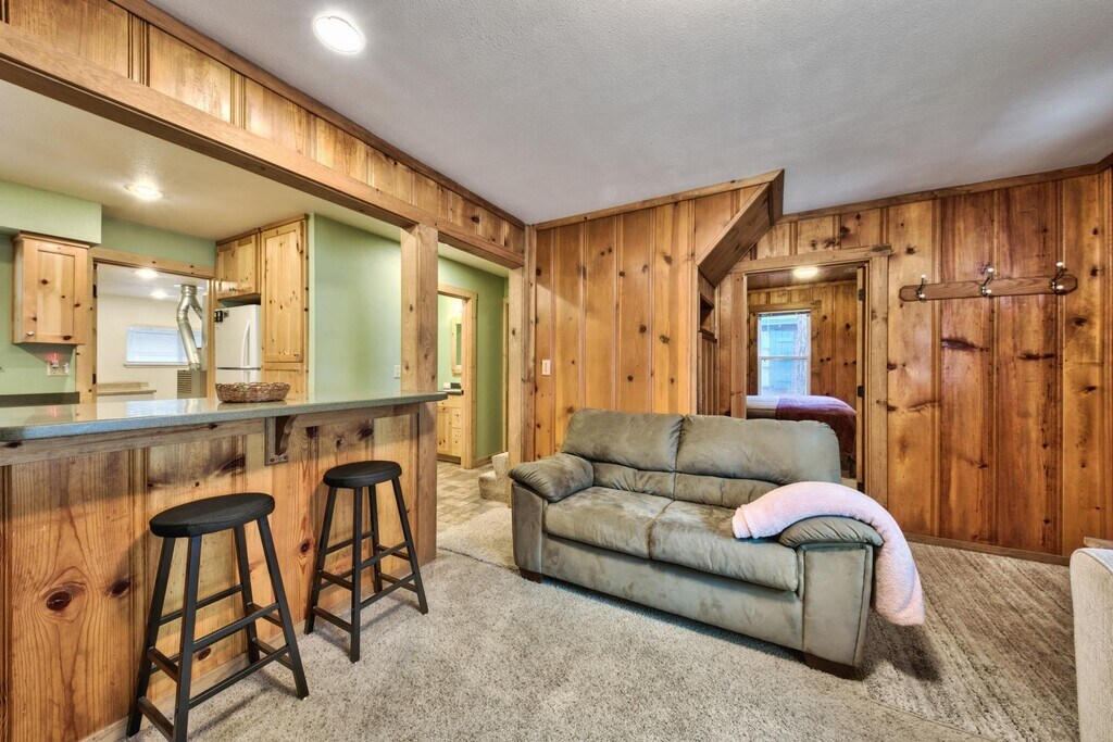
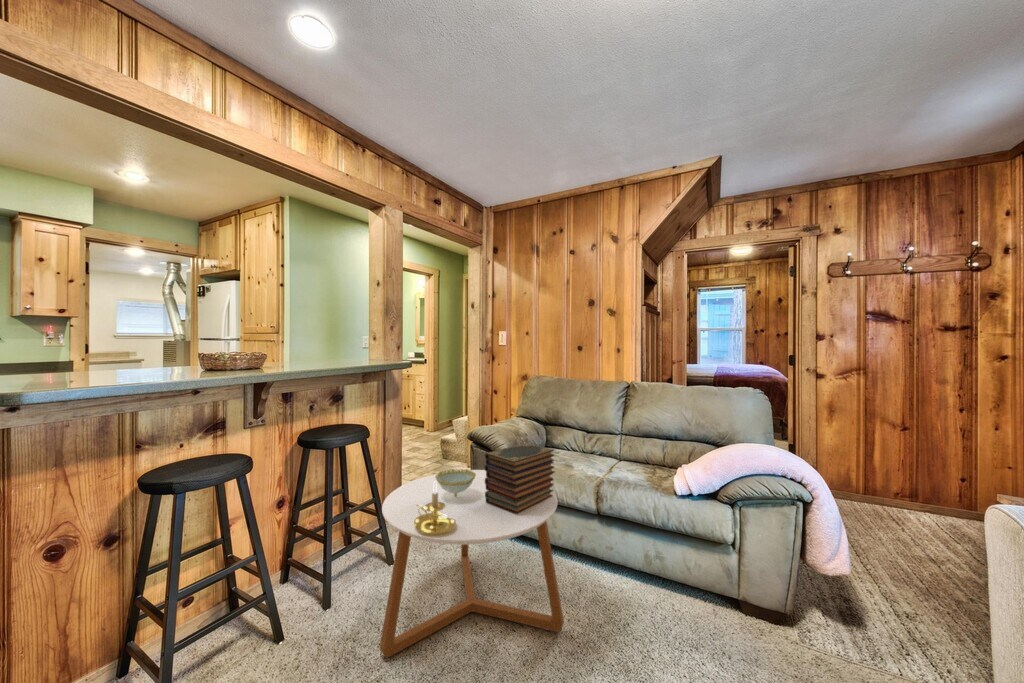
+ coffee table (467, 554)
+ decorative bowl (455, 485)
+ candle holder (432, 502)
+ book stack (520, 475)
